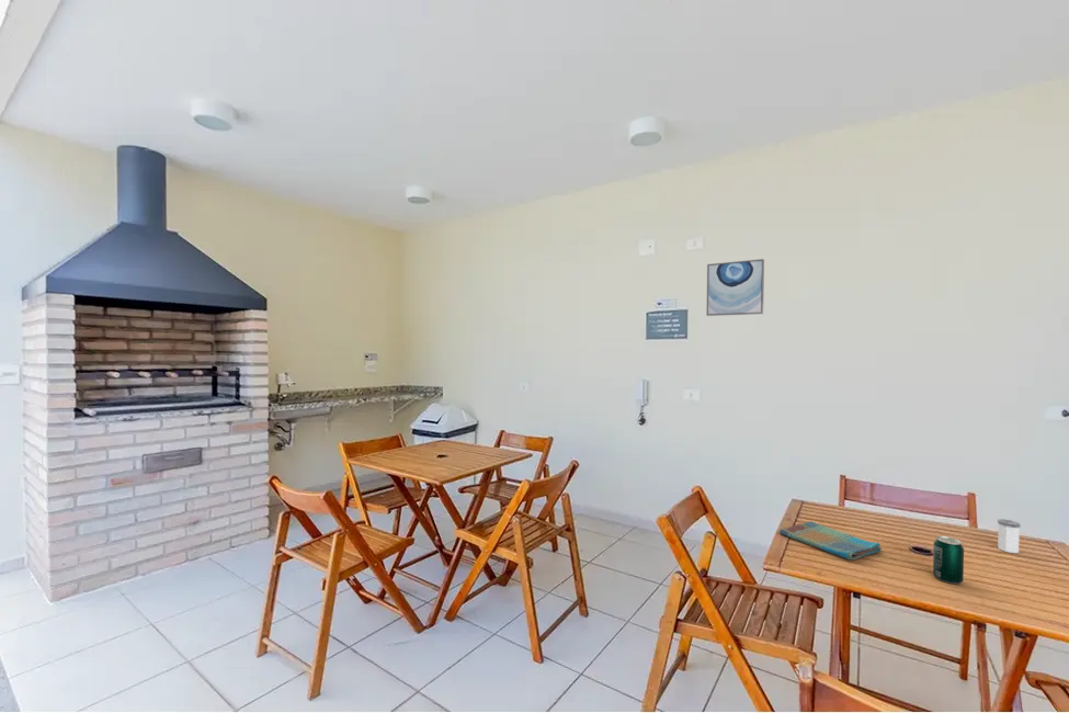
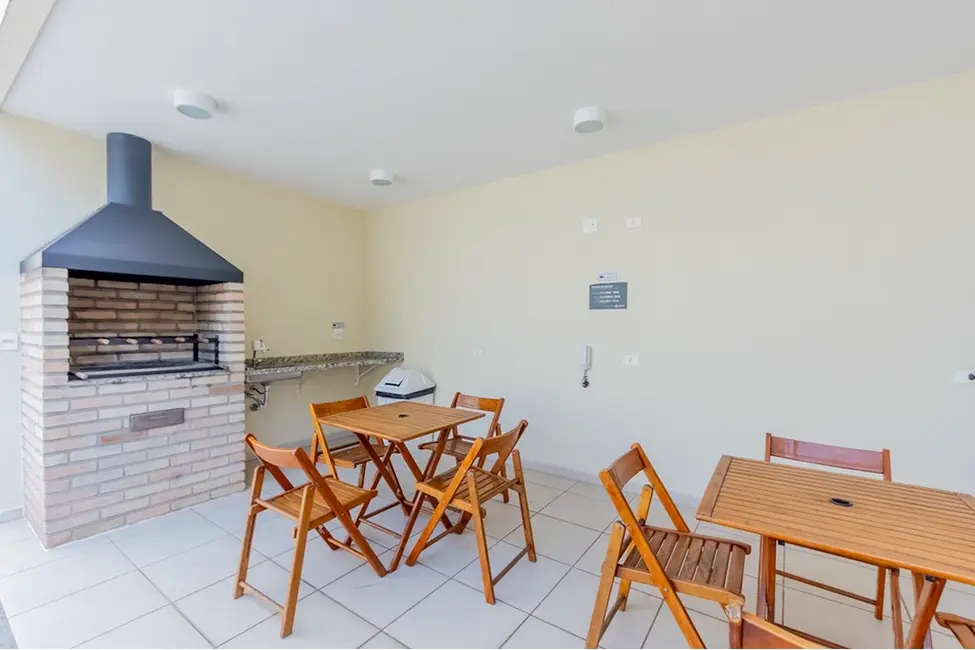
- beverage can (947, 559)
- salt shaker (1008, 535)
- wall art (733, 287)
- dish towel (828, 539)
